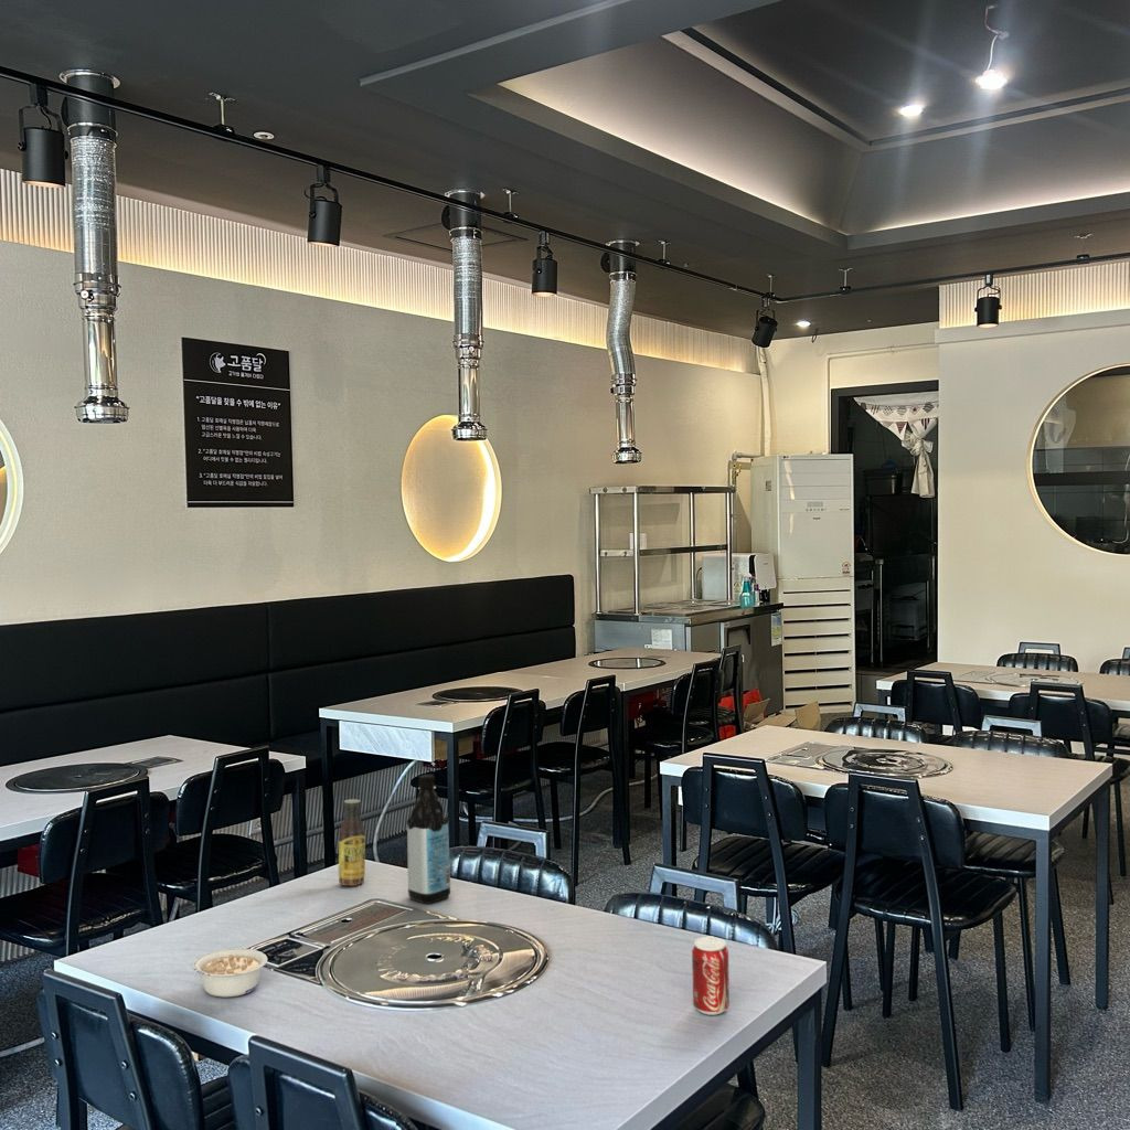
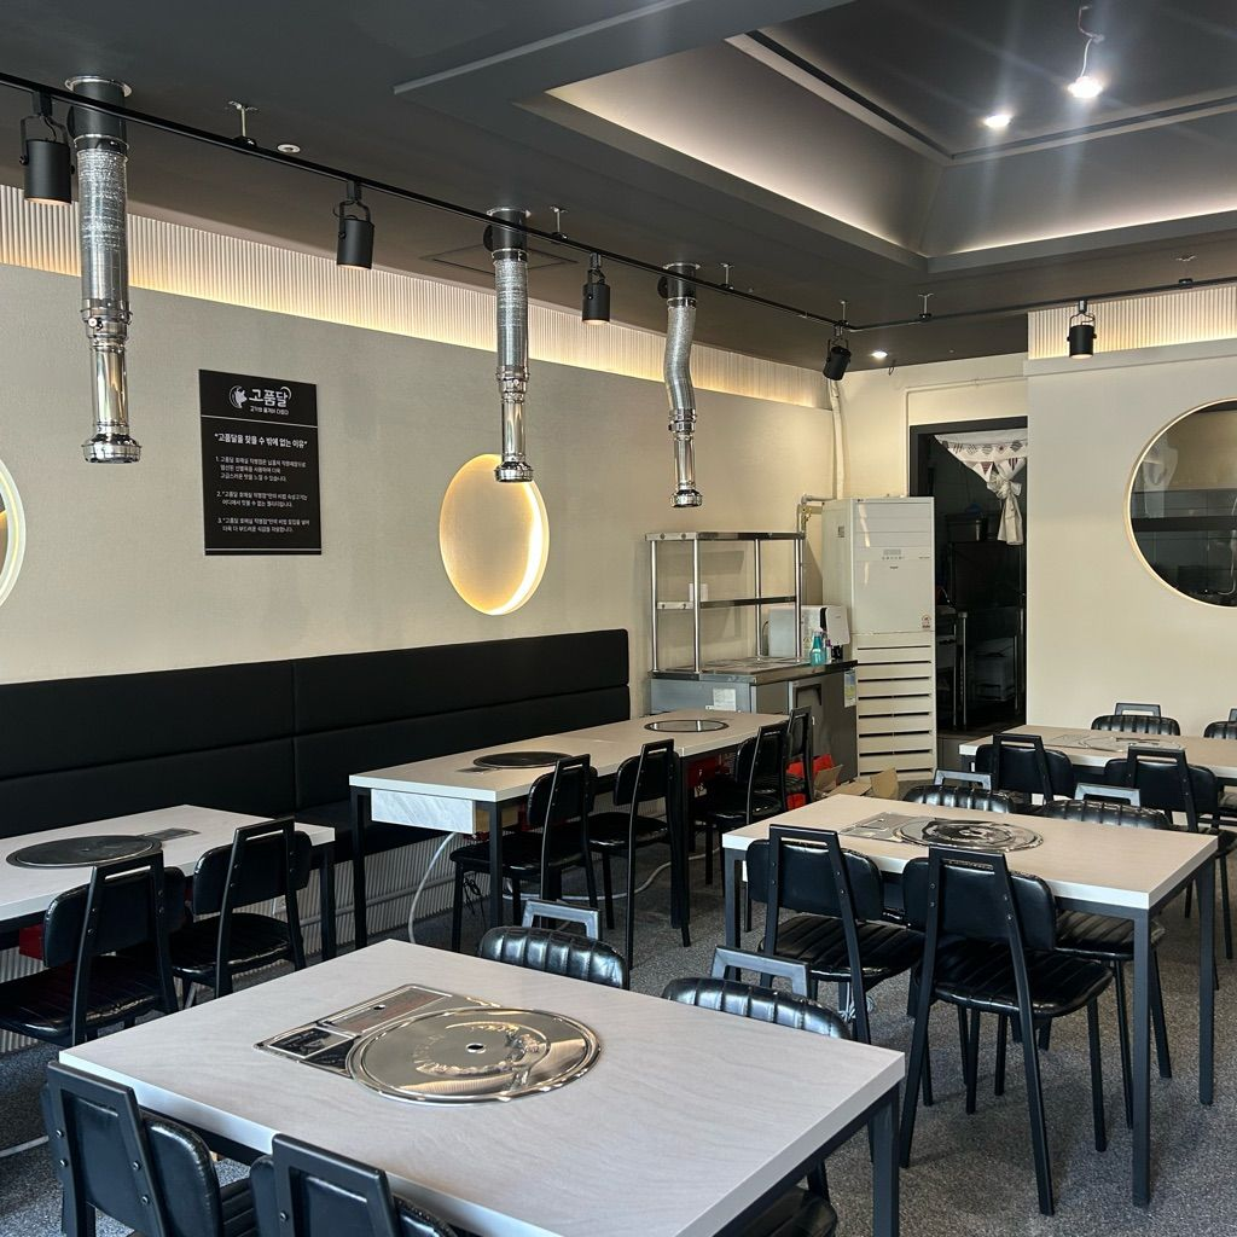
- legume (232, 972)
- sauce bottle (351, 842)
- water bottle (428, 836)
- beverage can (710, 974)
